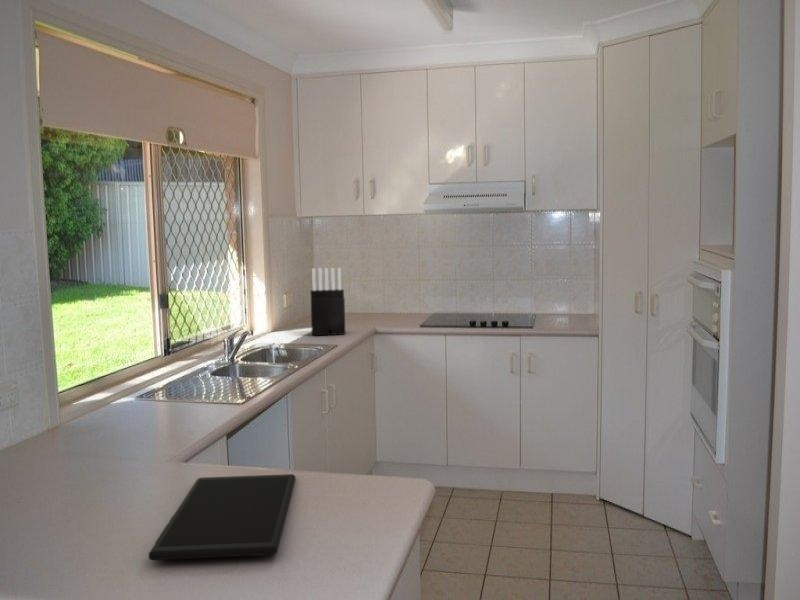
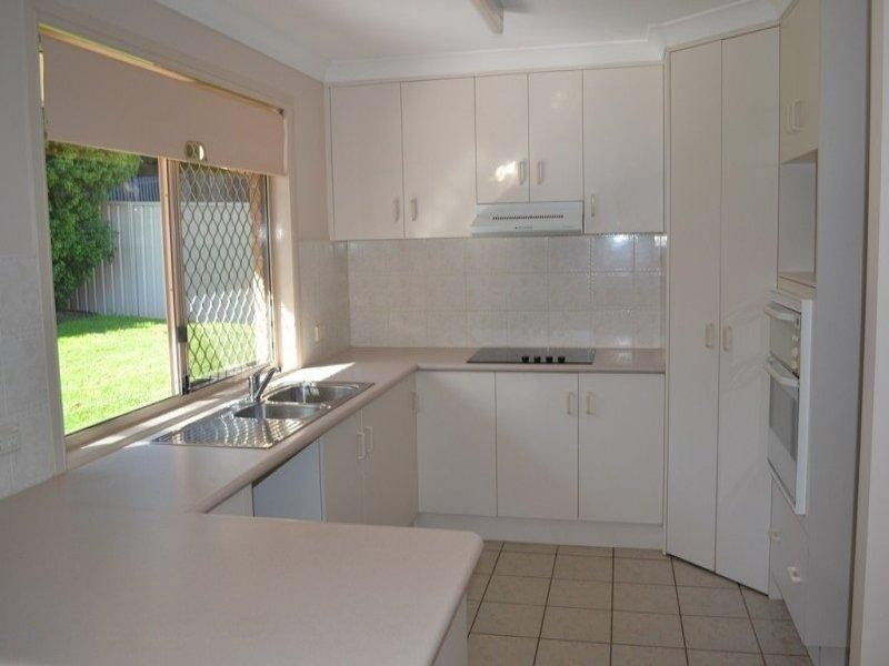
- cutting board (231, 511)
- knife block (327, 301)
